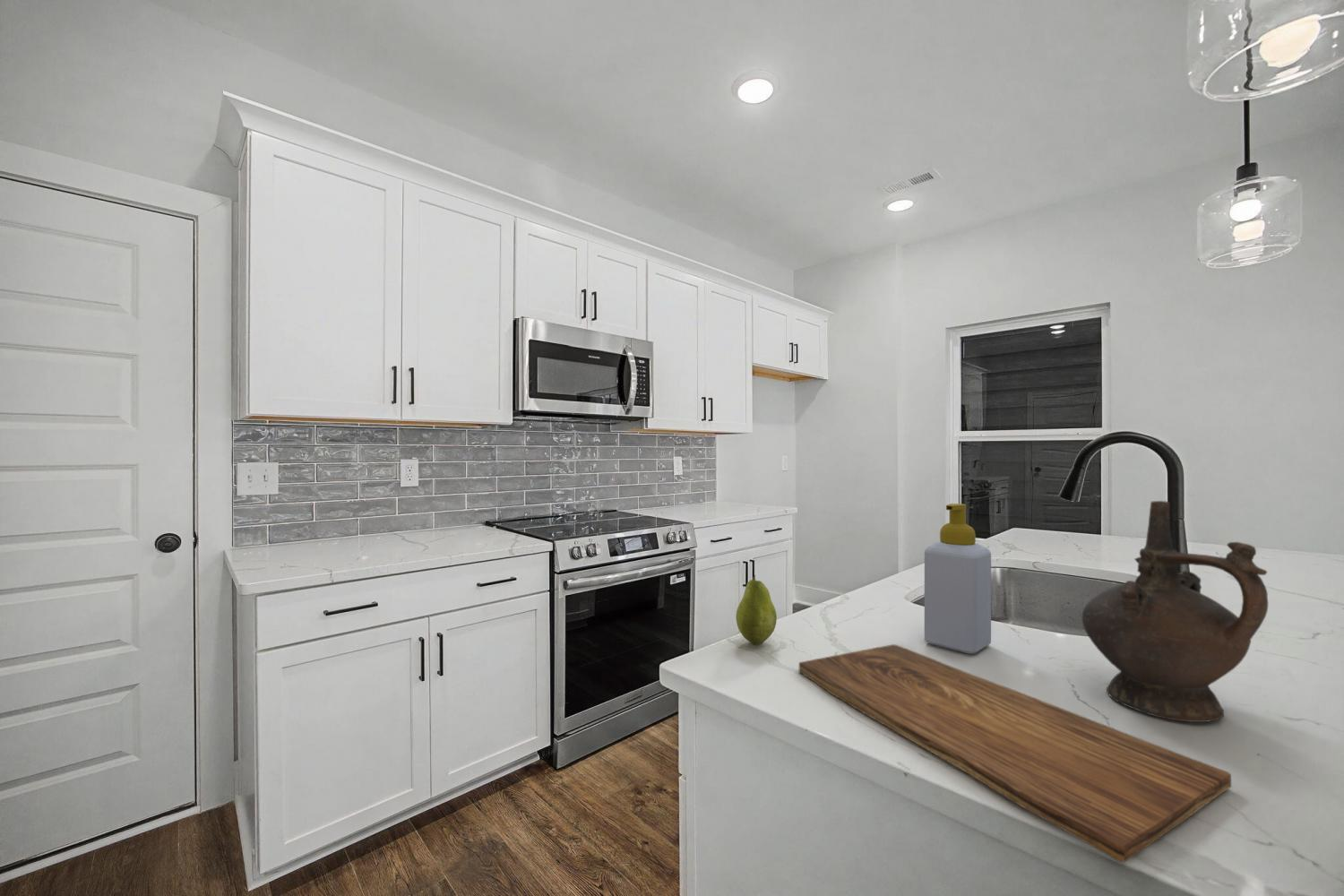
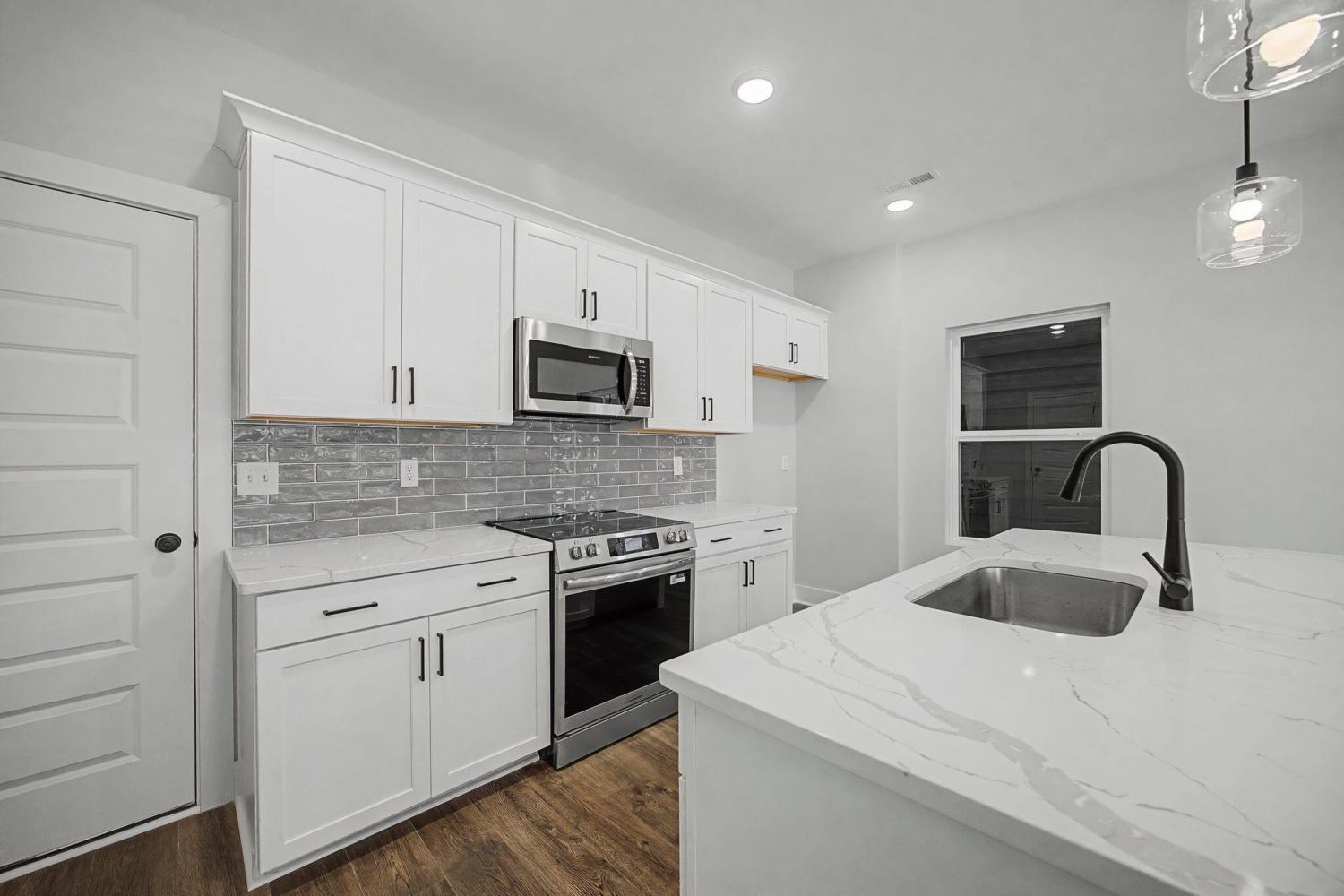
- soap bottle (957, 573)
- cutting board (968, 714)
- ceremonial vessel (1169, 603)
- fruit (756, 610)
